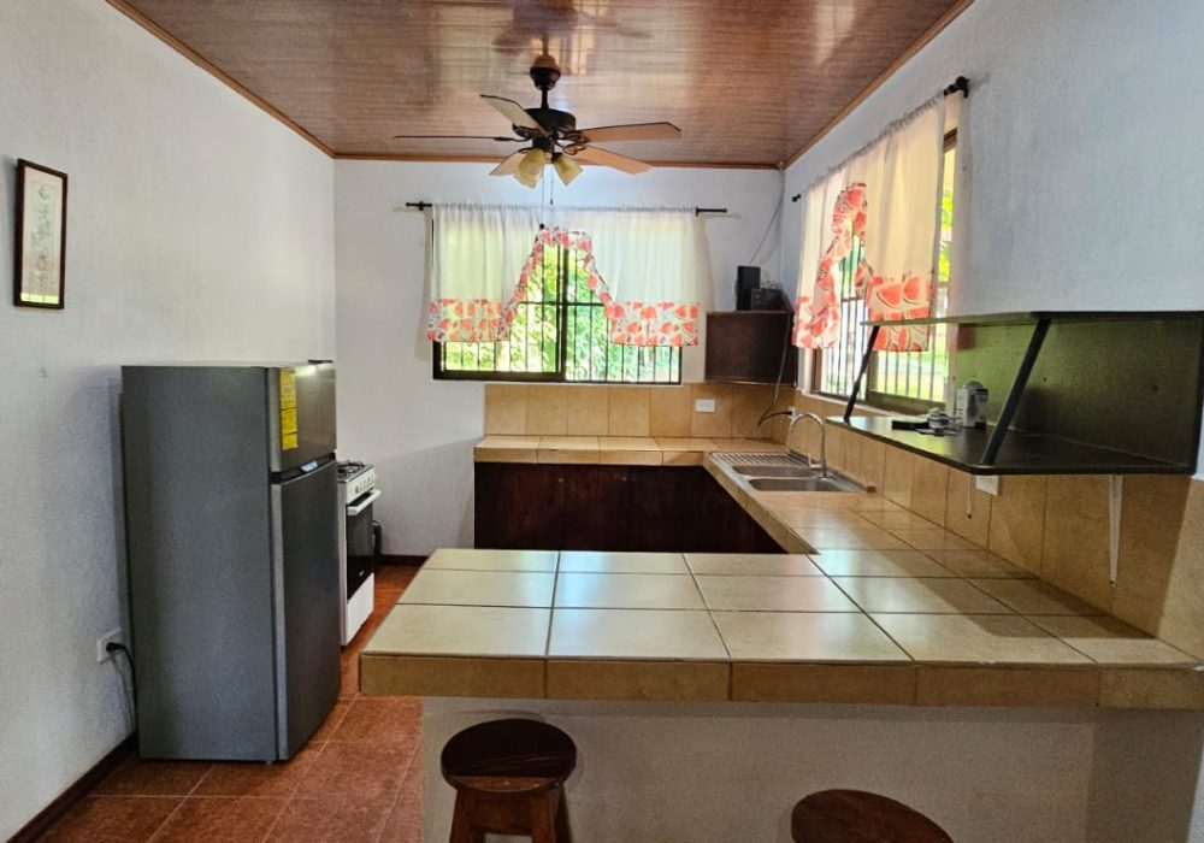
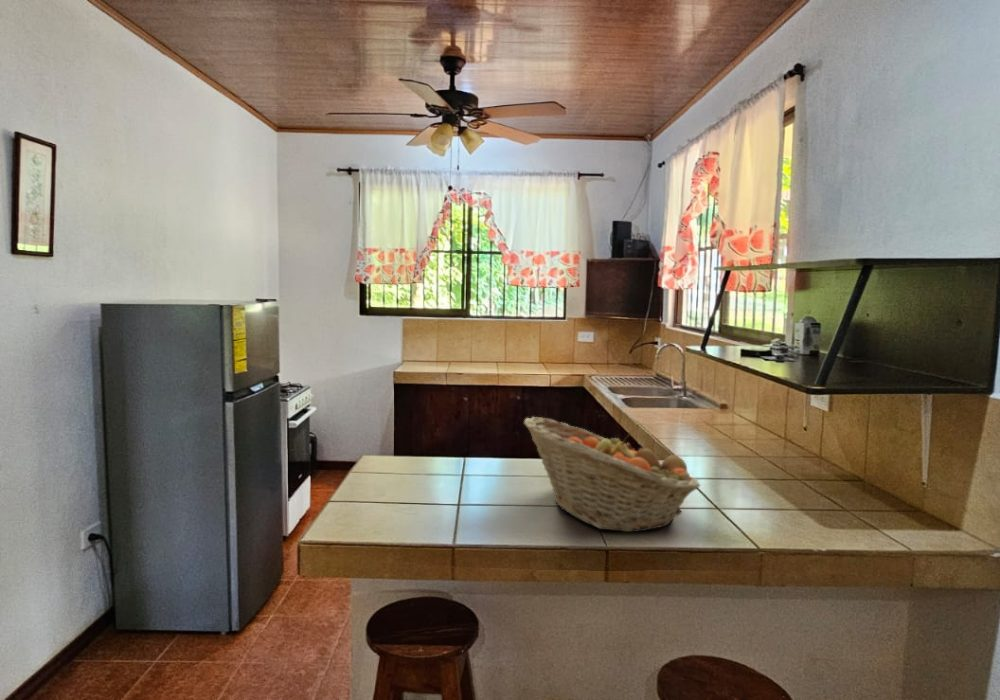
+ fruit basket (606, 465)
